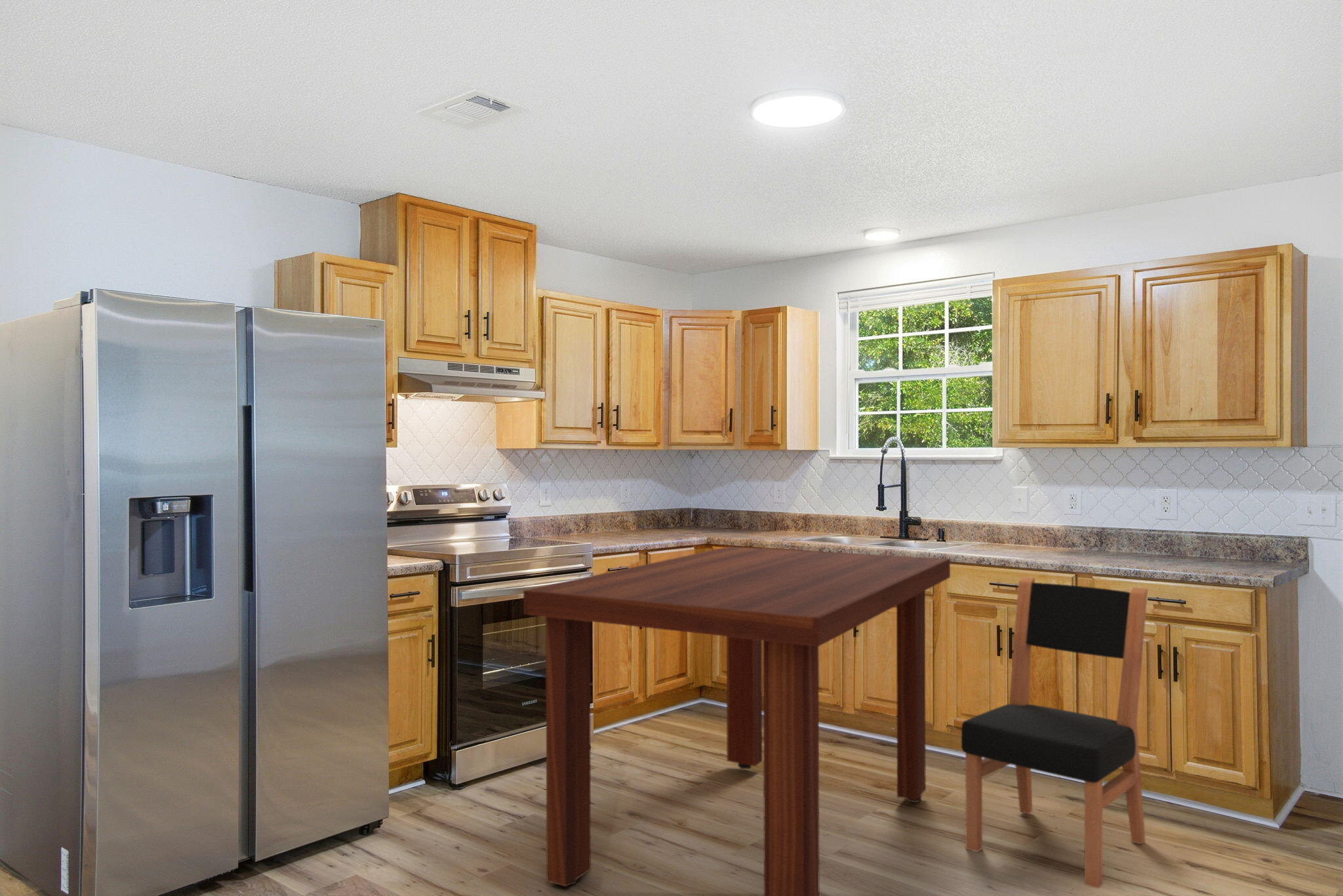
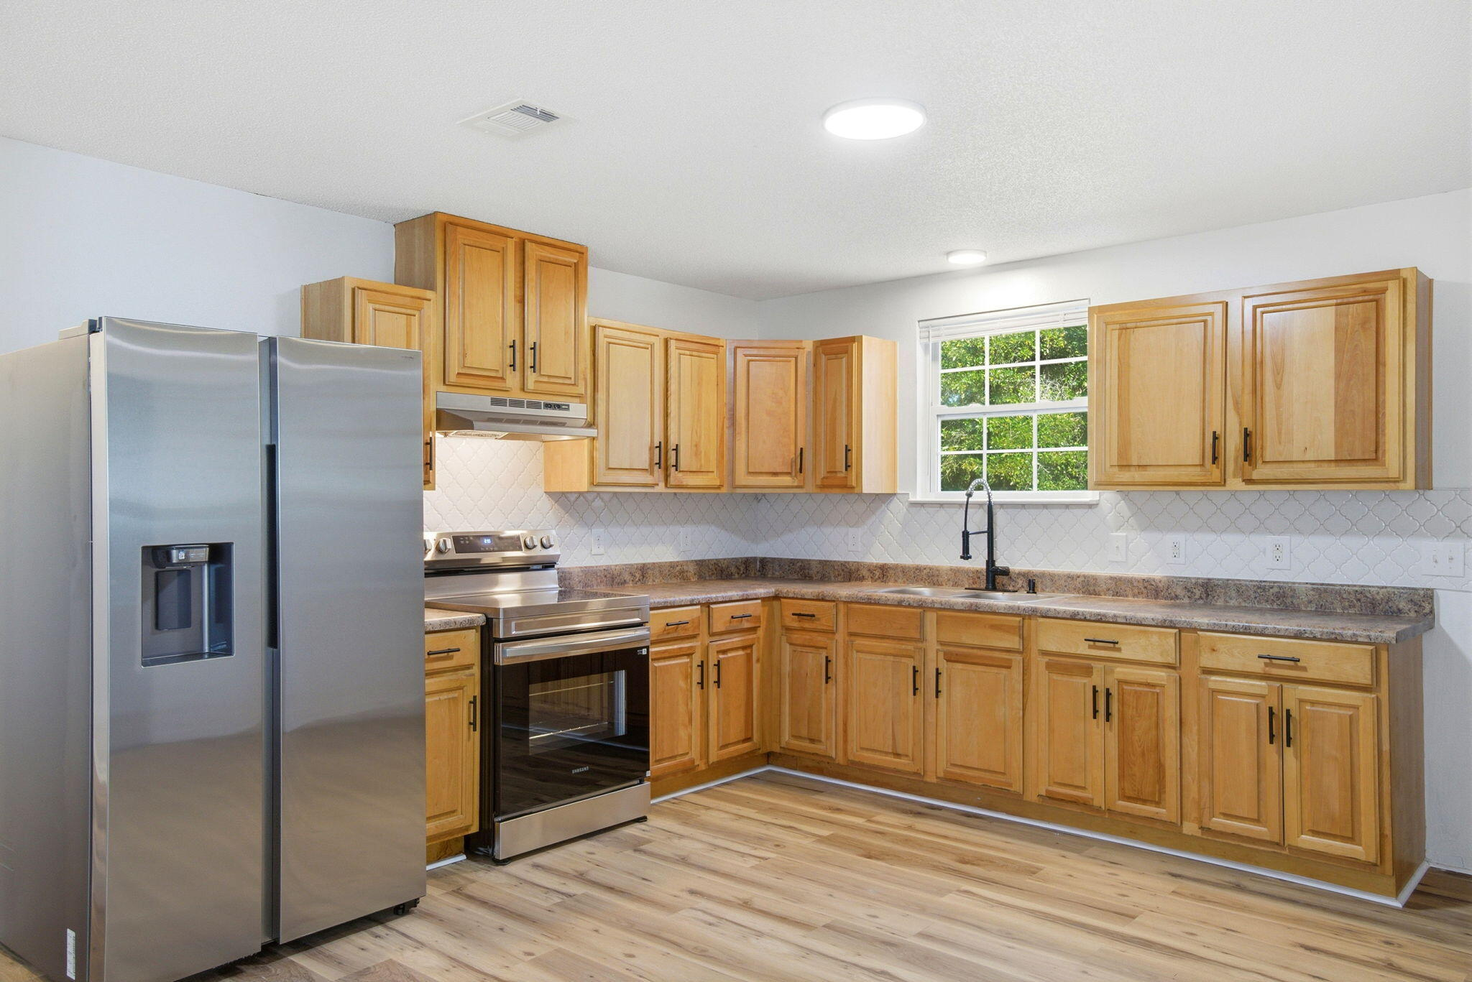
- dining chair (1056, 718)
- dining table (761, 705)
